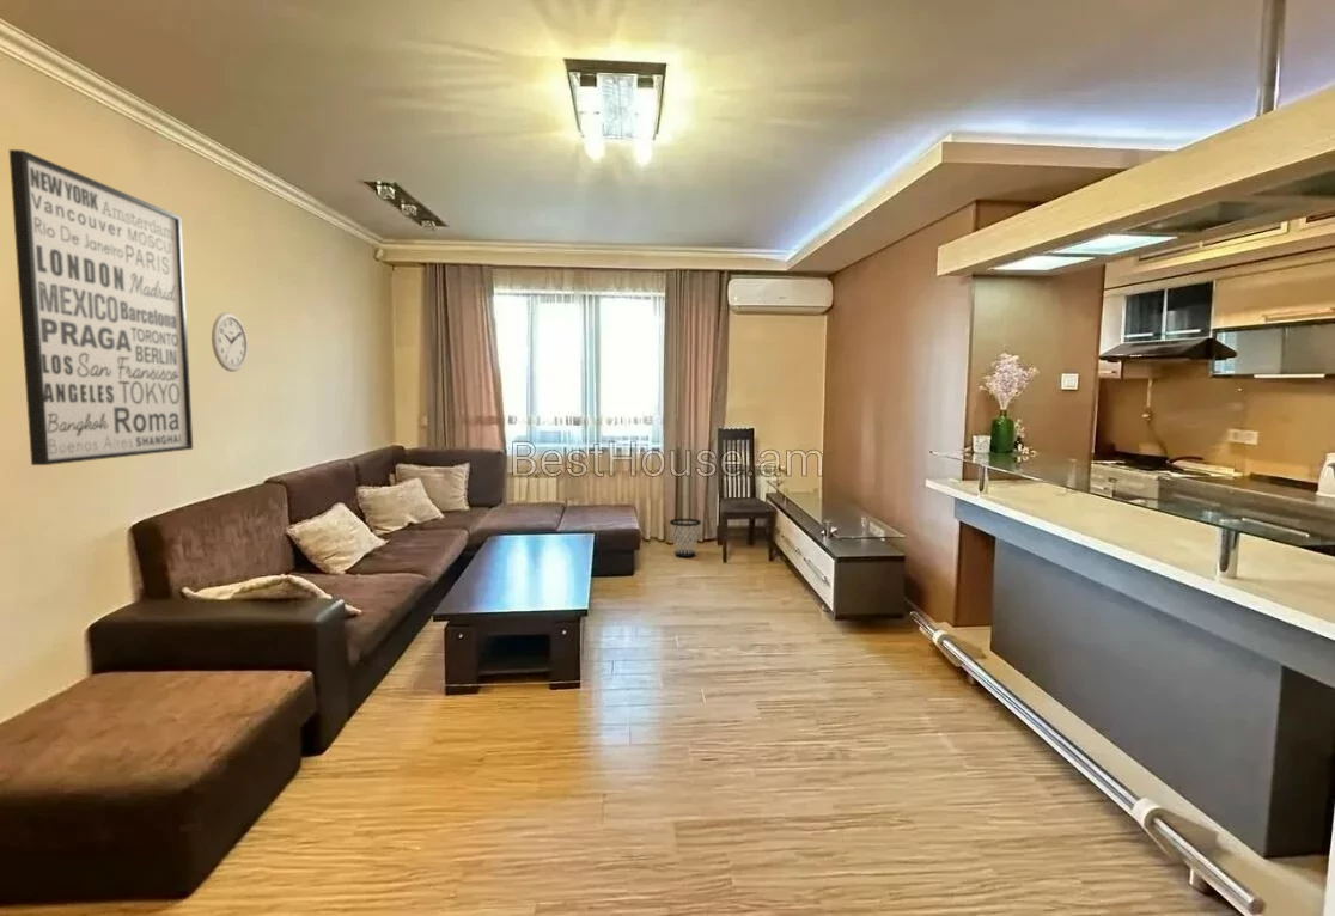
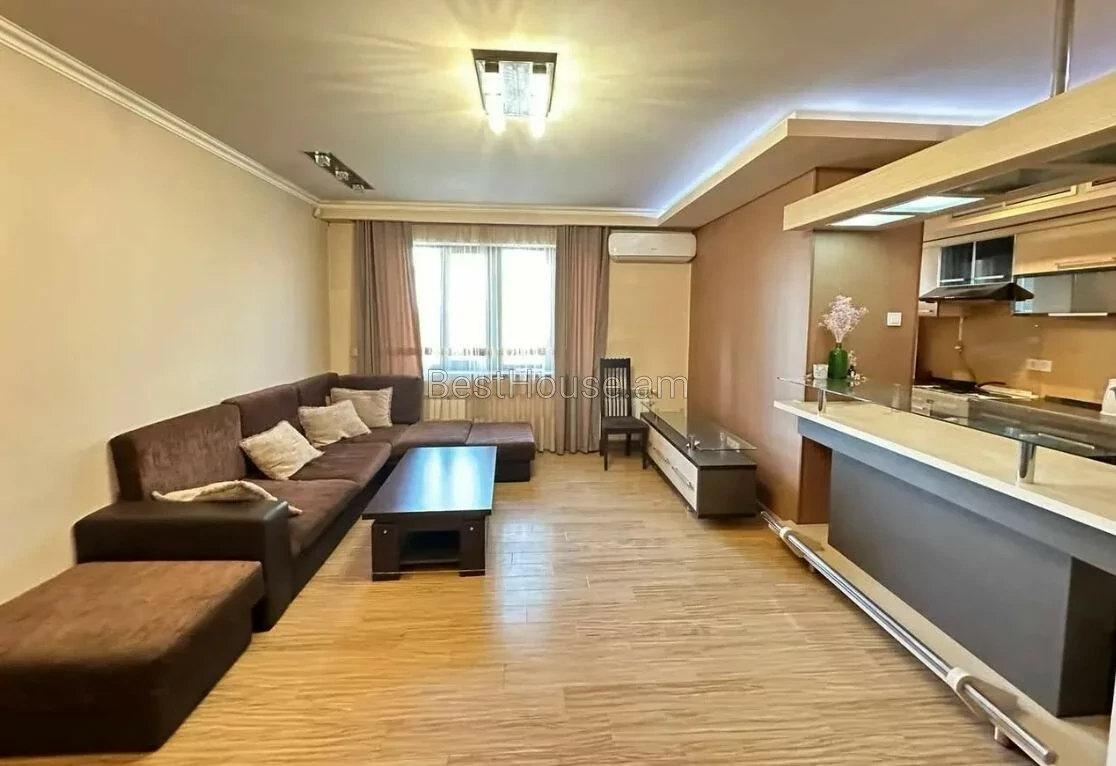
- wastebasket (684, 537)
- wall clock (231, 342)
- wall art (116, 324)
